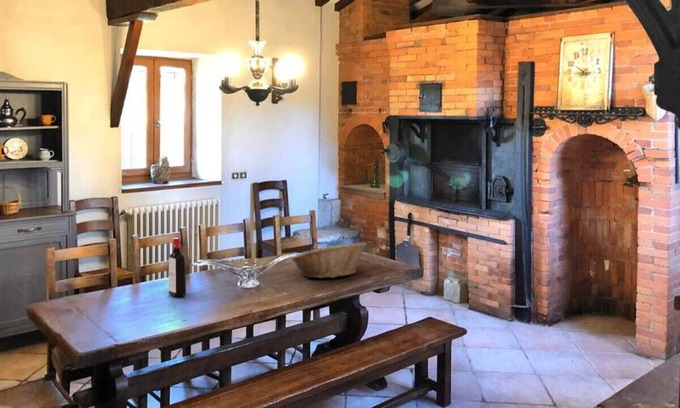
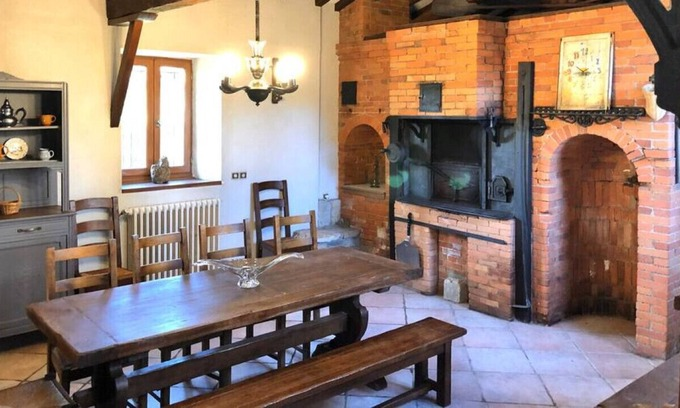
- liquor bottle (176, 266)
- fruit basket (330, 257)
